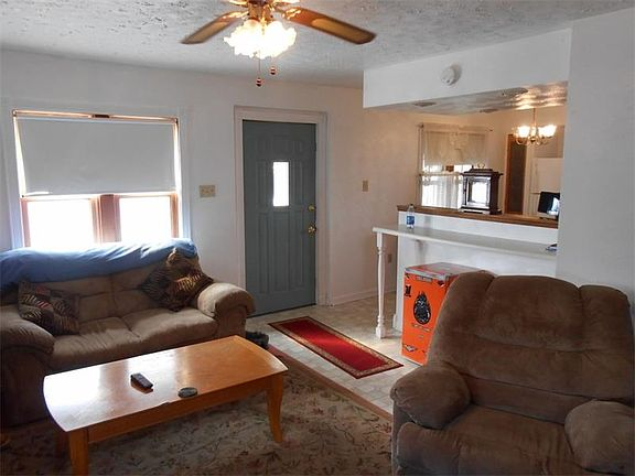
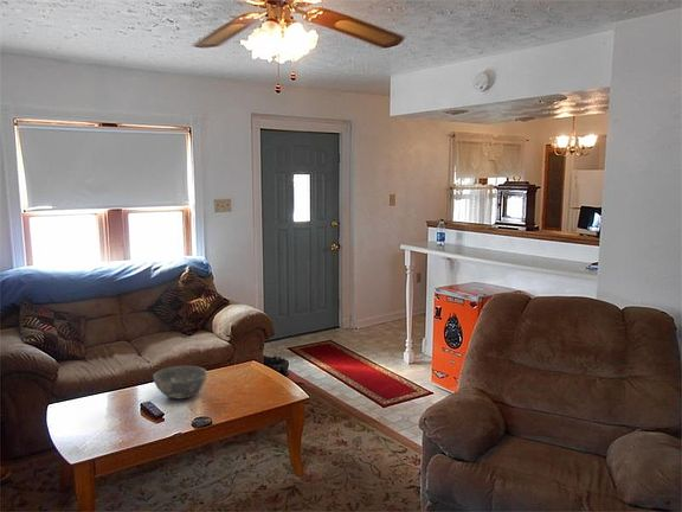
+ bowl (181, 384)
